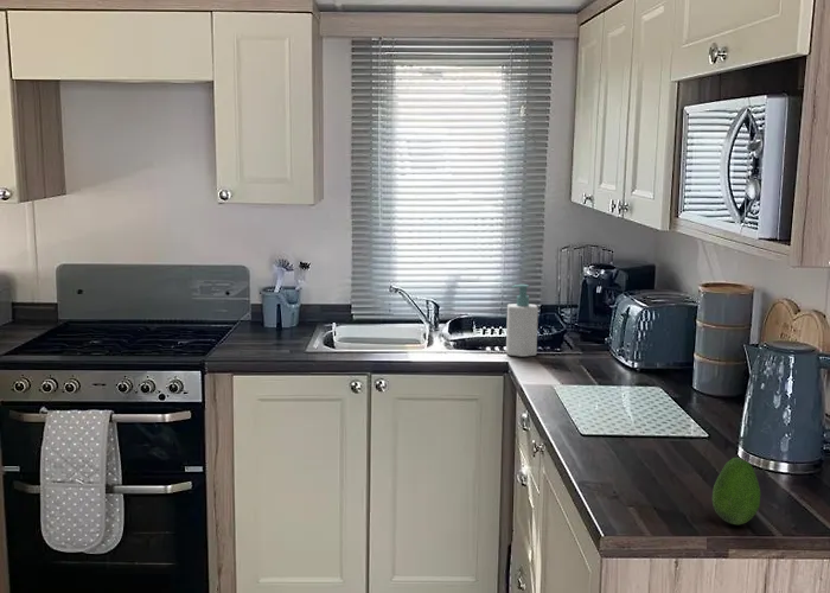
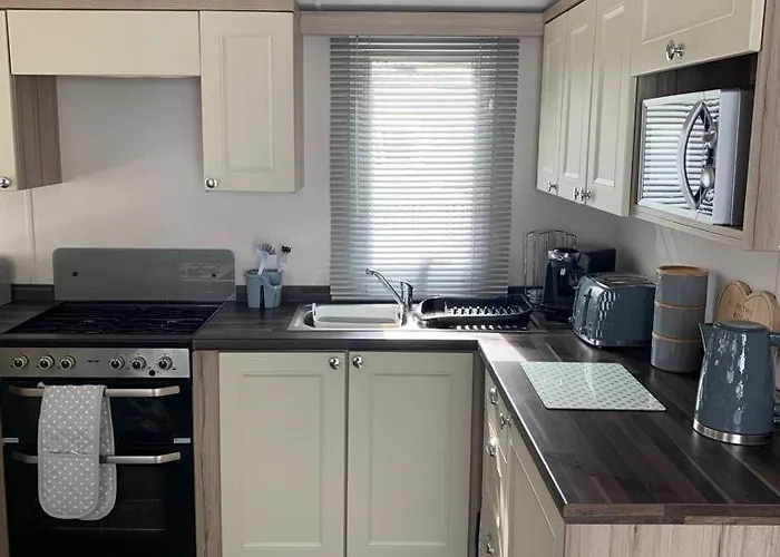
- soap bottle (522, 319)
- fruit (736, 490)
